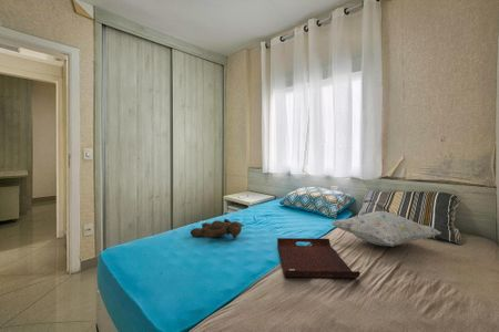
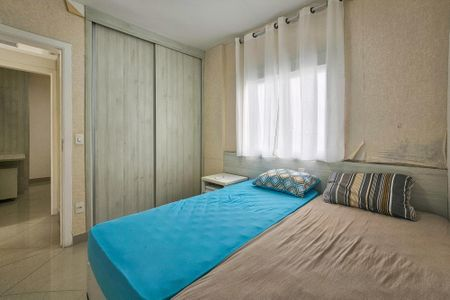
- serving tray (310, 256)
- teddy bear (217, 228)
- decorative pillow (383, 228)
